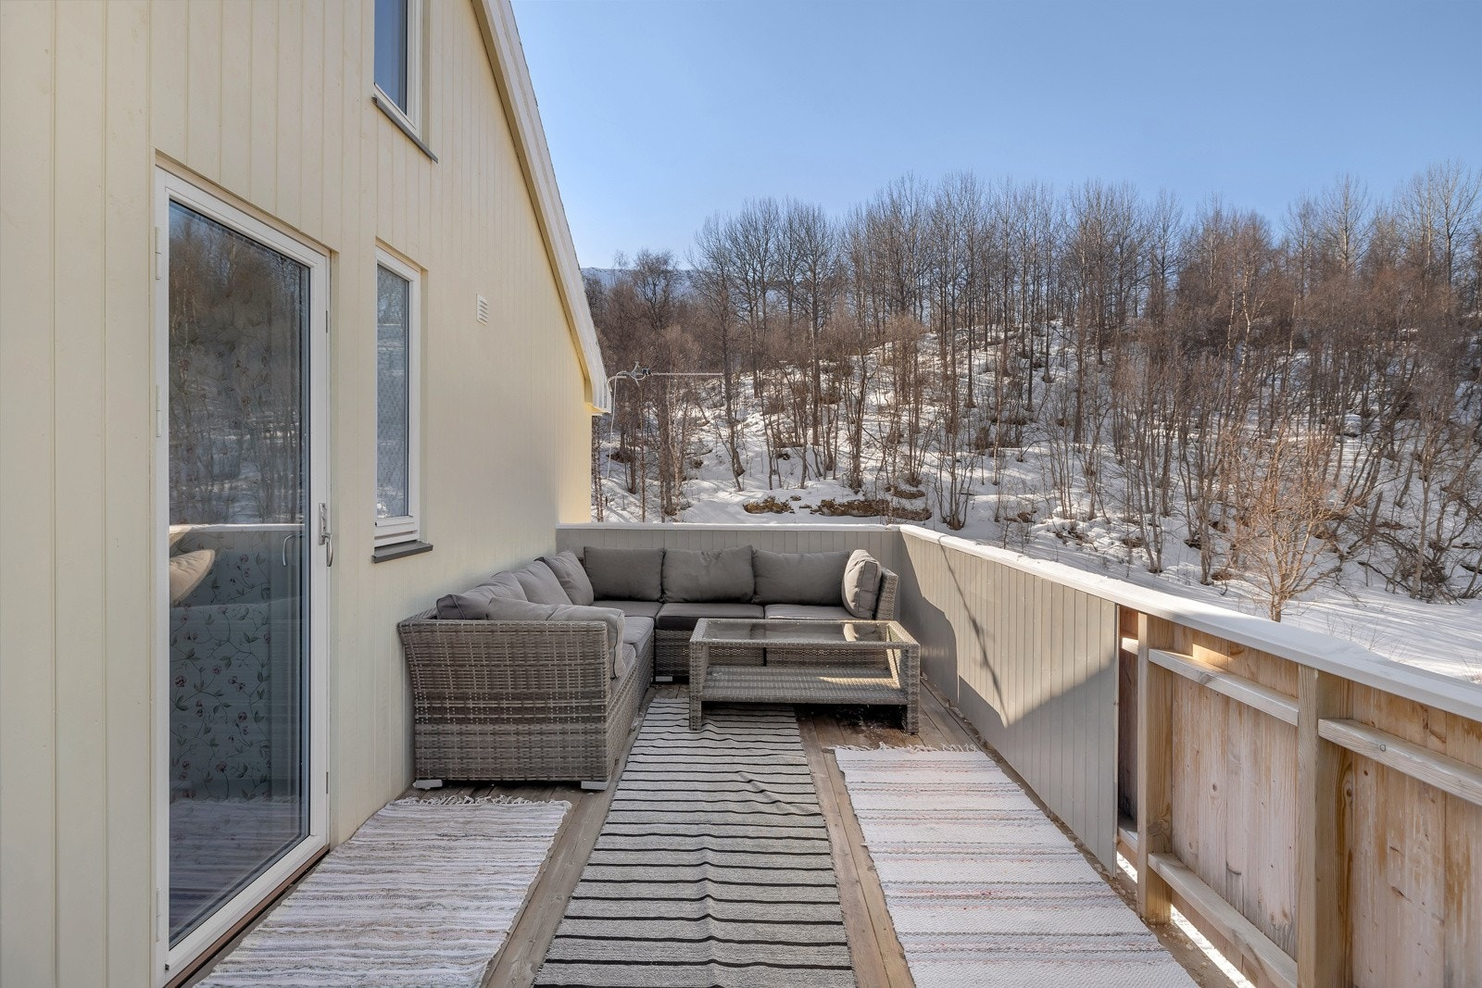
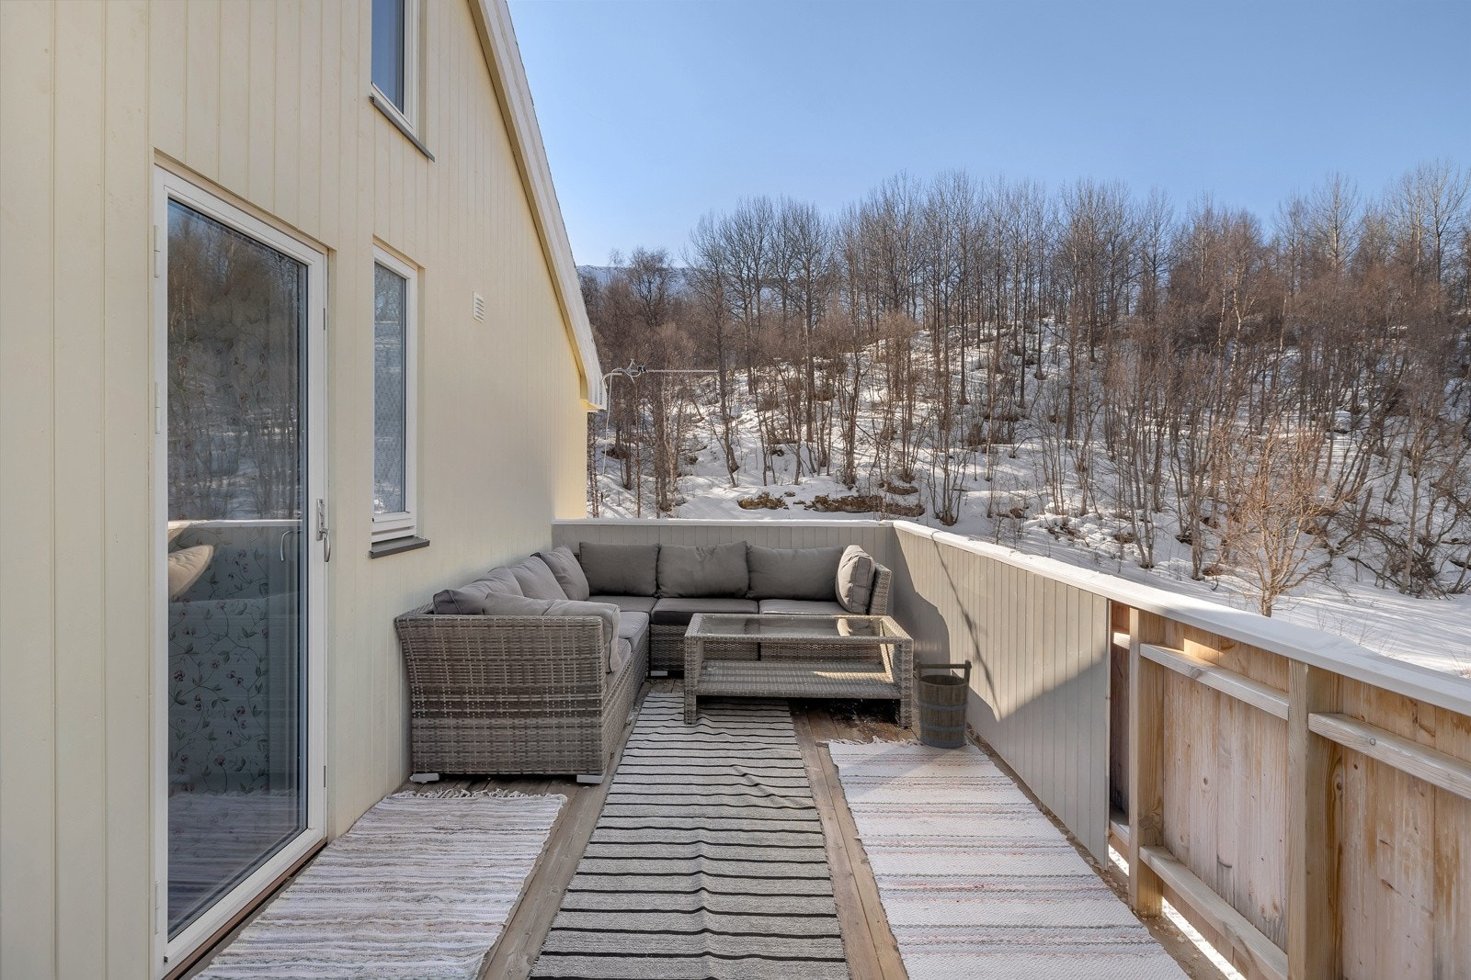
+ bucket (942, 700)
